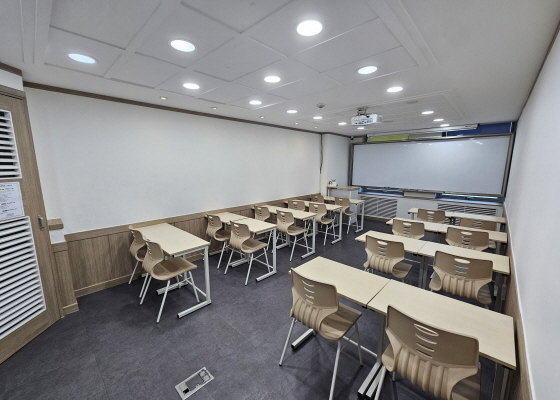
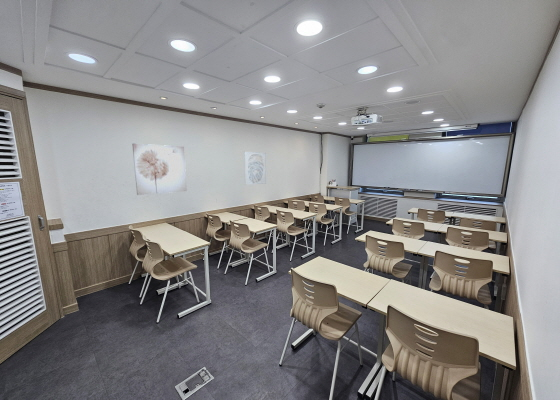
+ wall art (255, 168)
+ wall art (161, 169)
